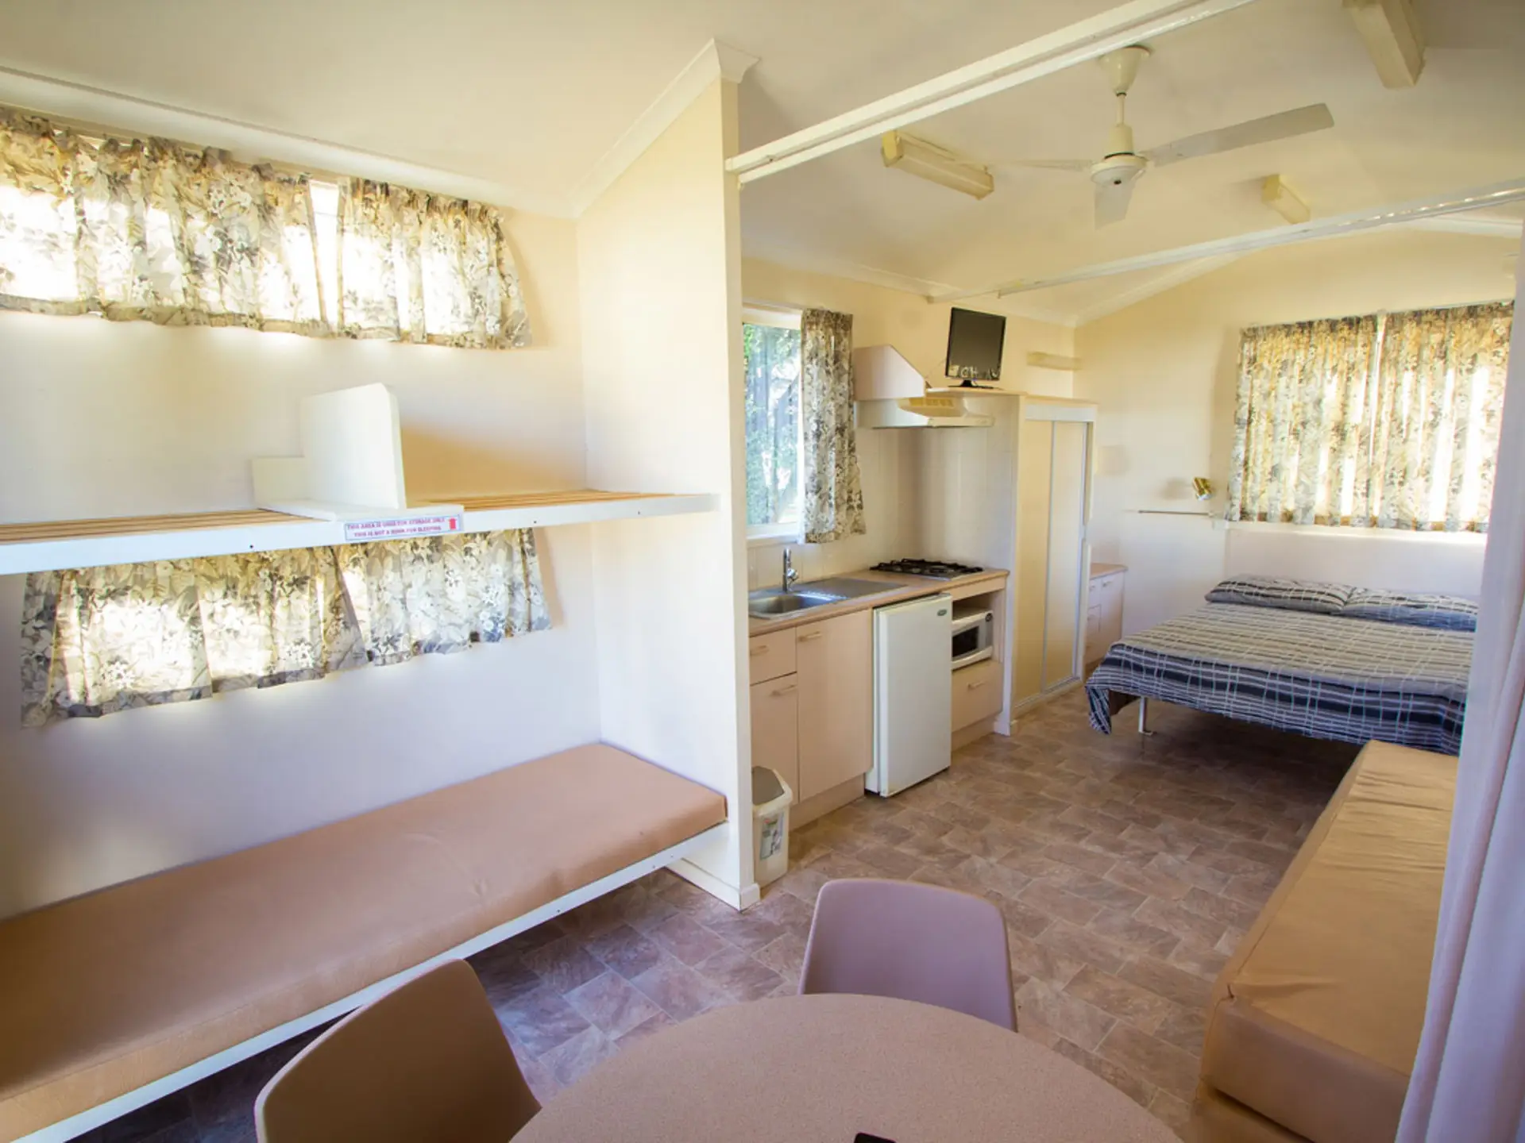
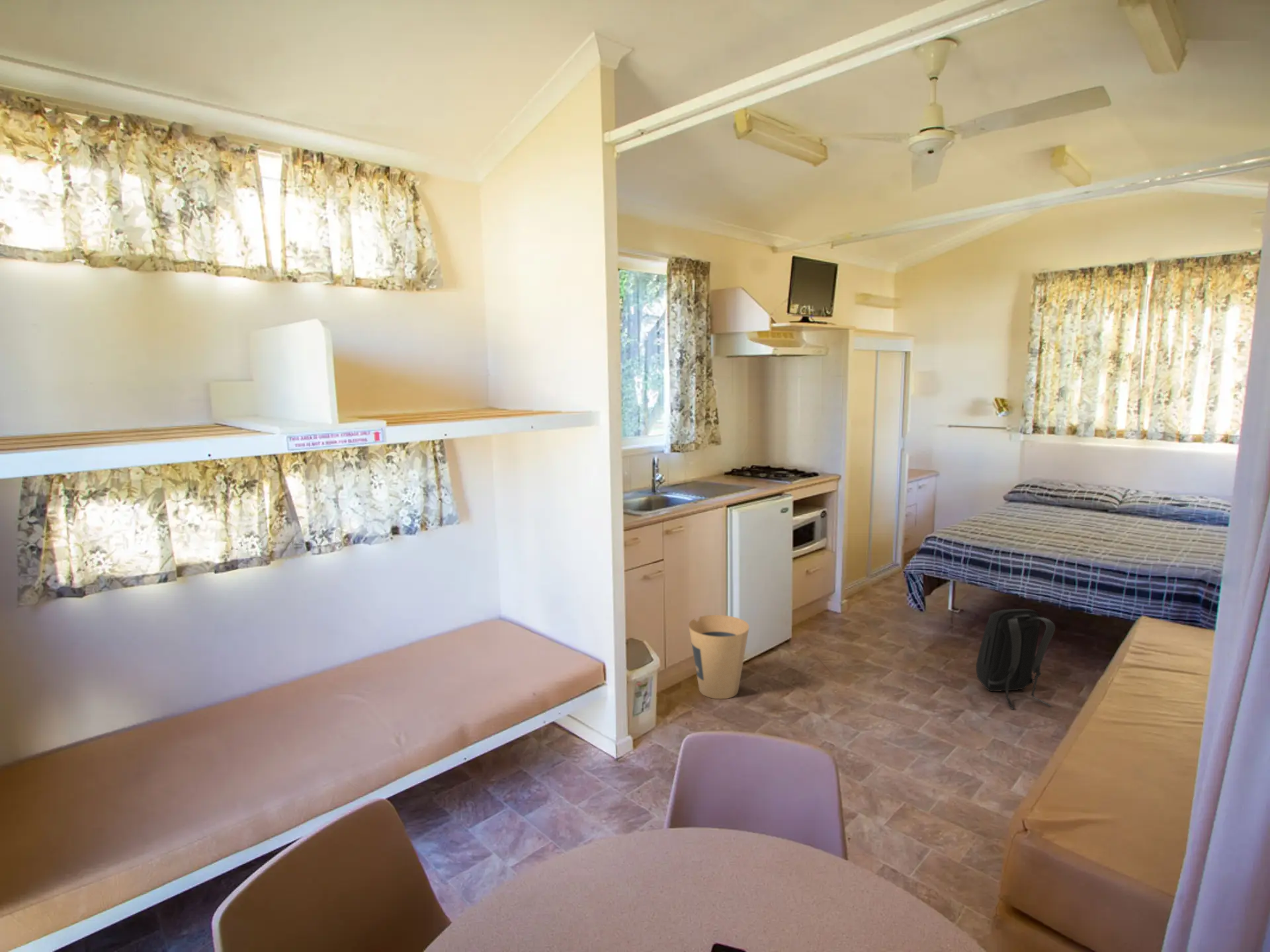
+ backpack (1013, 651)
+ trash can (718, 658)
